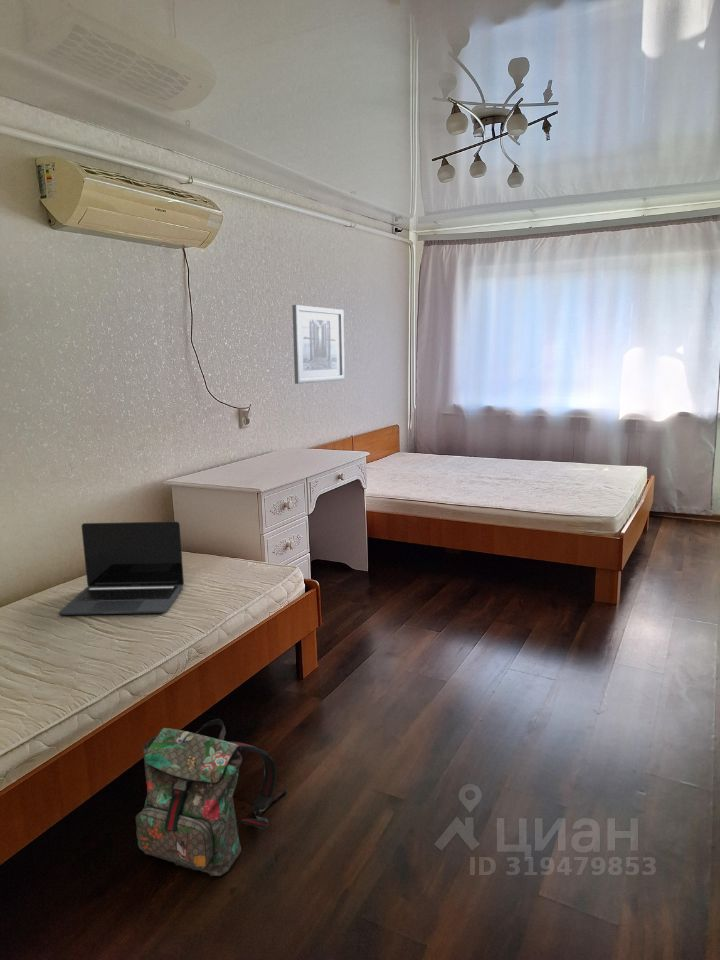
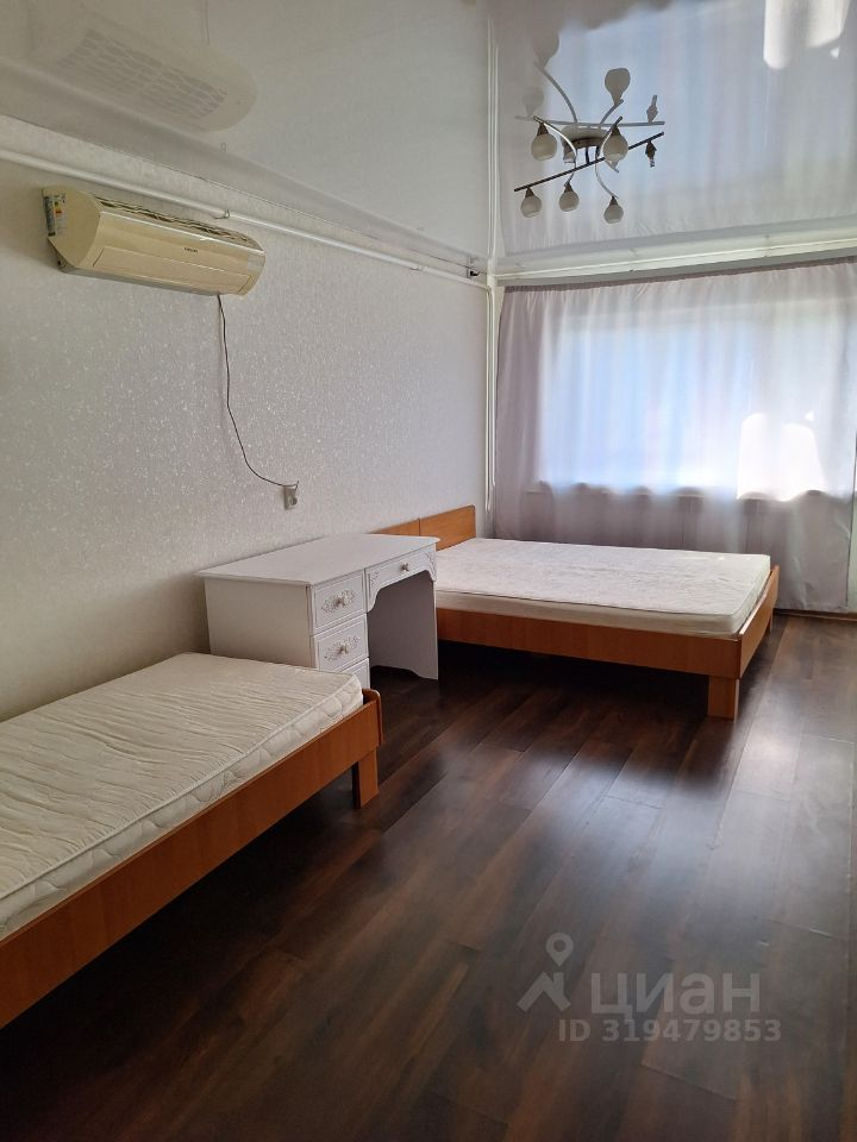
- wall art (320, 345)
- laptop (121, 566)
- backpack (216, 780)
